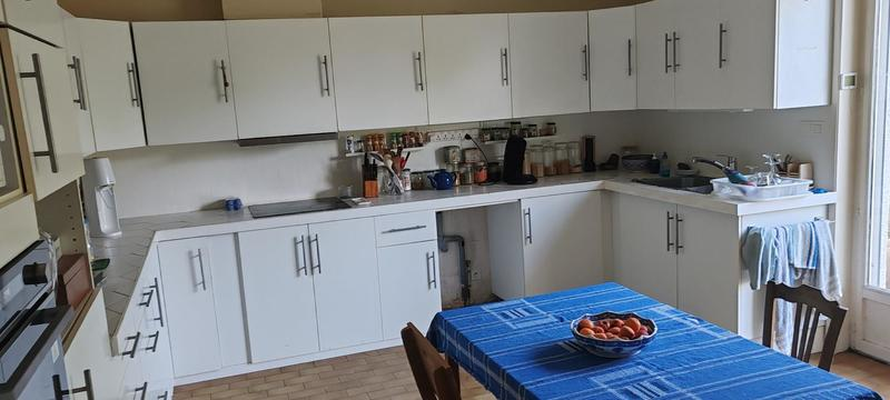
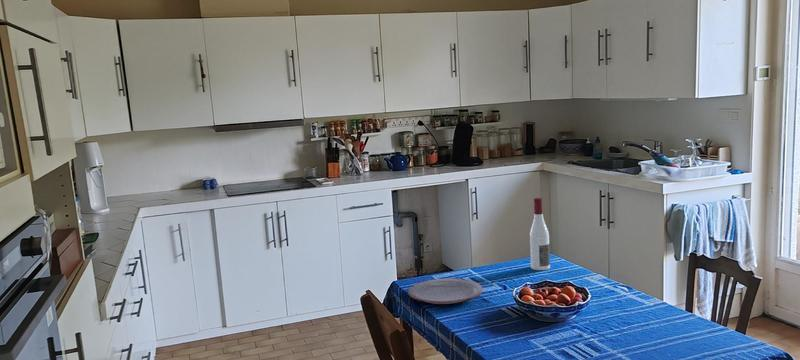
+ alcohol (539, 233)
+ plate (445, 292)
